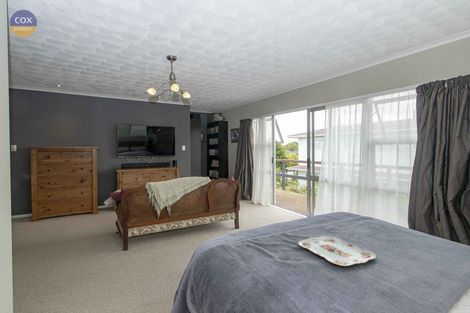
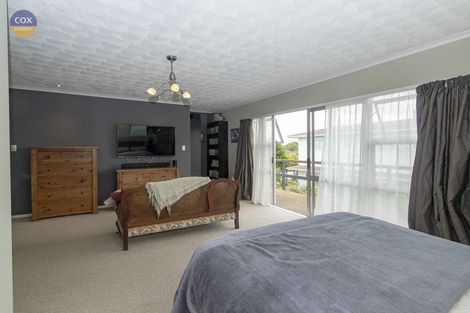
- serving tray (334, 249)
